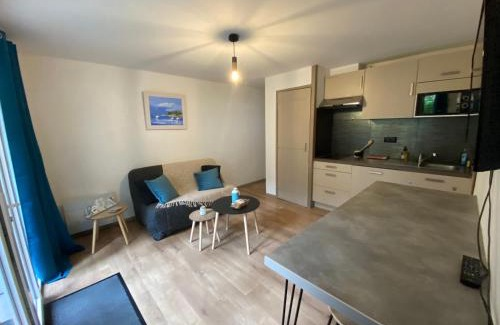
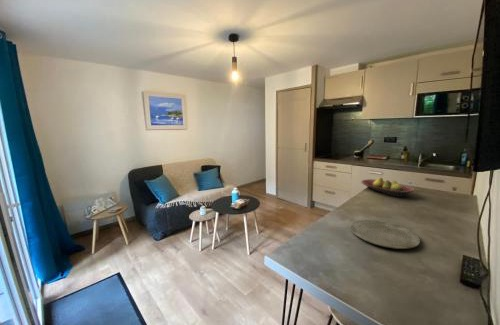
+ fruit bowl (385, 185)
+ plate (382, 233)
